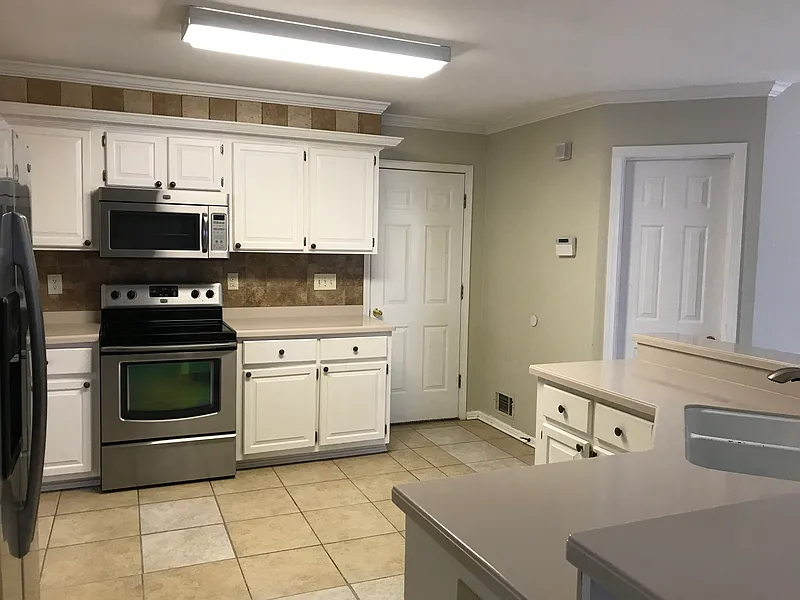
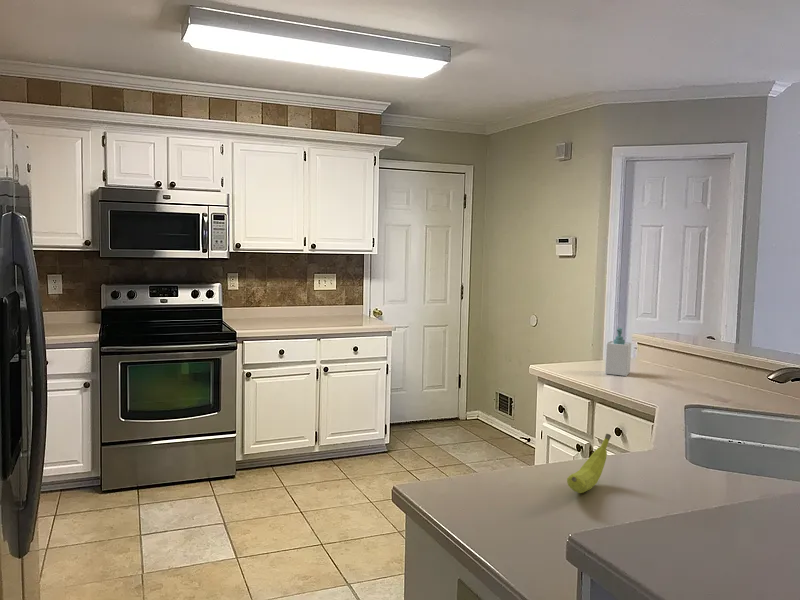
+ fruit (586, 466)
+ soap bottle (618, 350)
